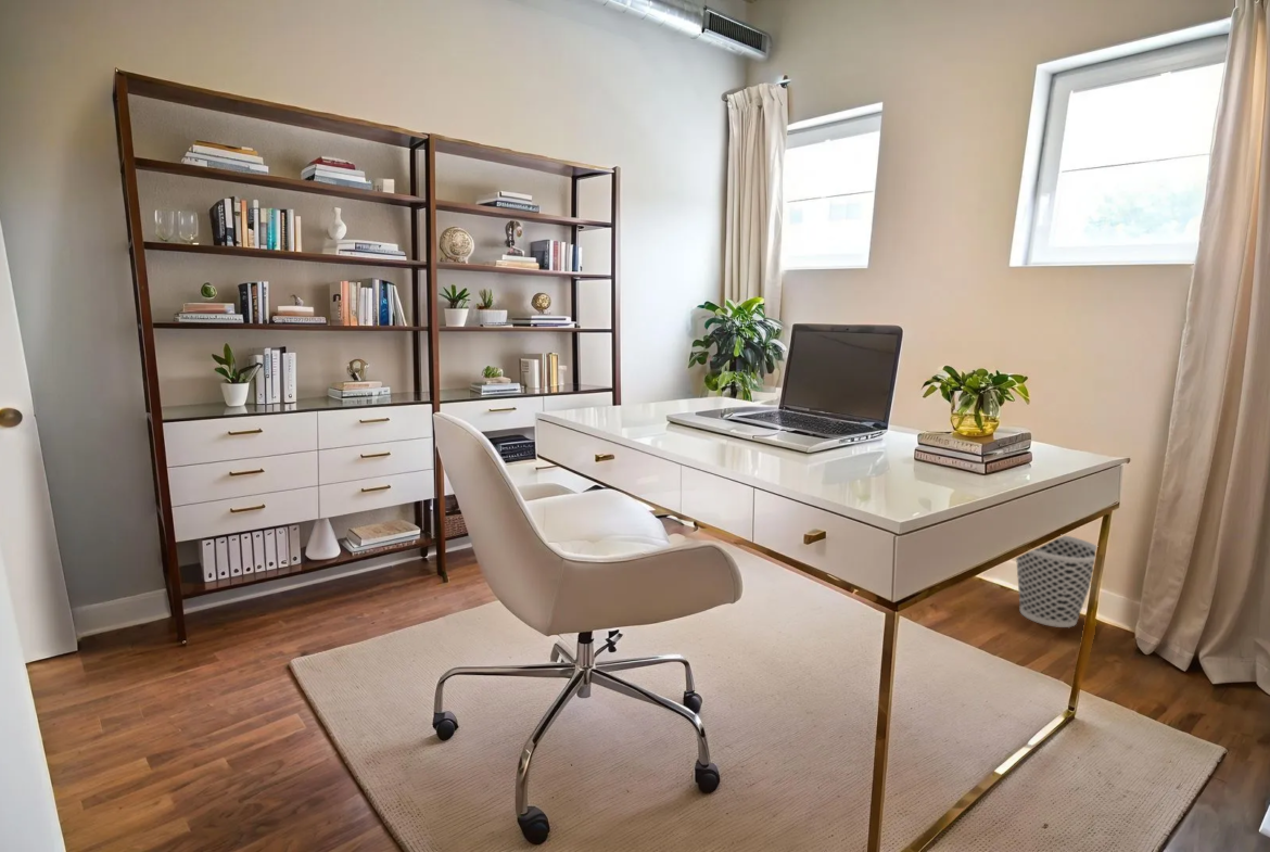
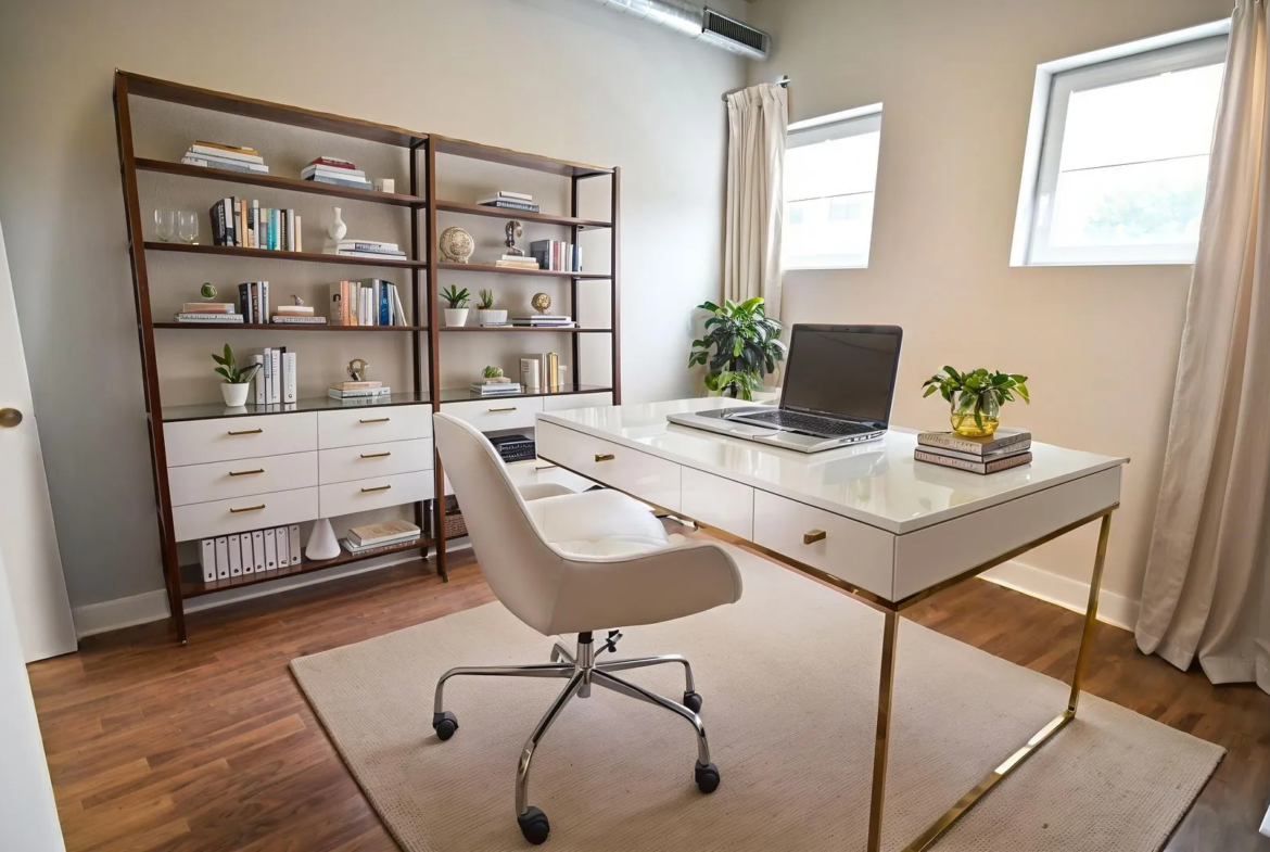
- wastebasket (1052, 580)
